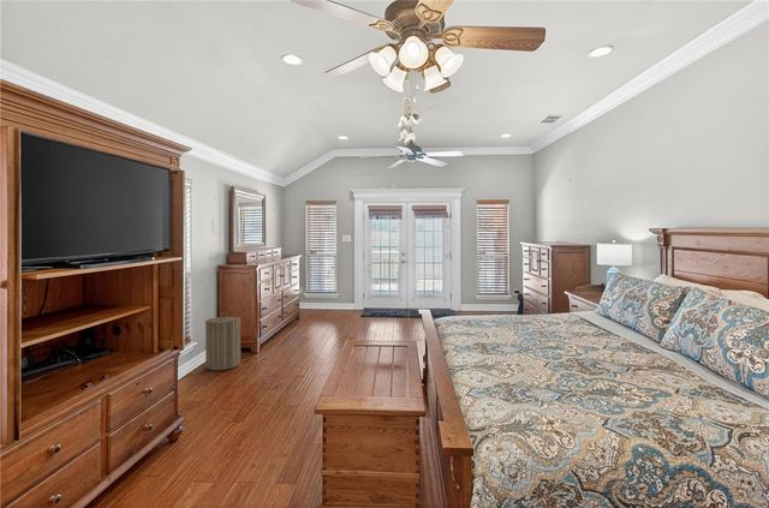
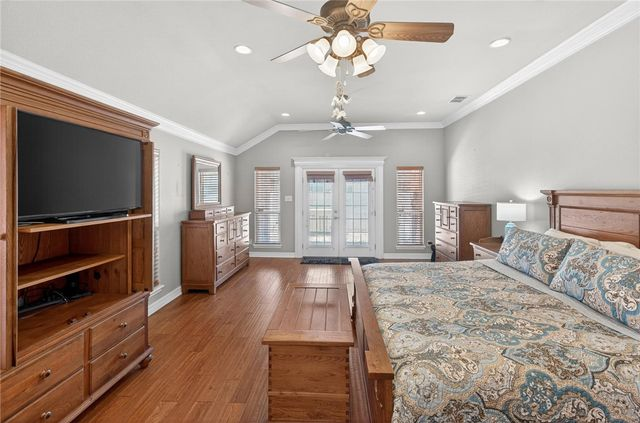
- laundry hamper (223, 337)
